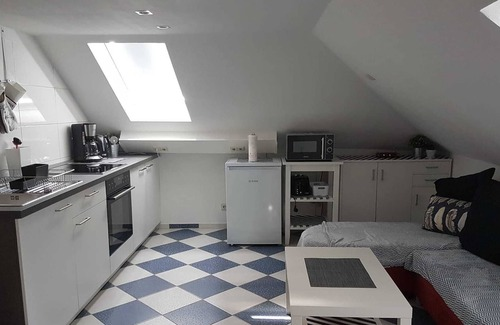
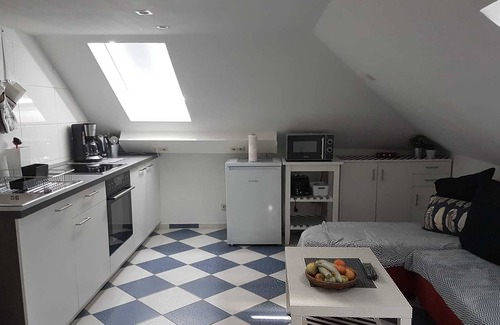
+ remote control (369, 270)
+ fruit bowl (331, 270)
